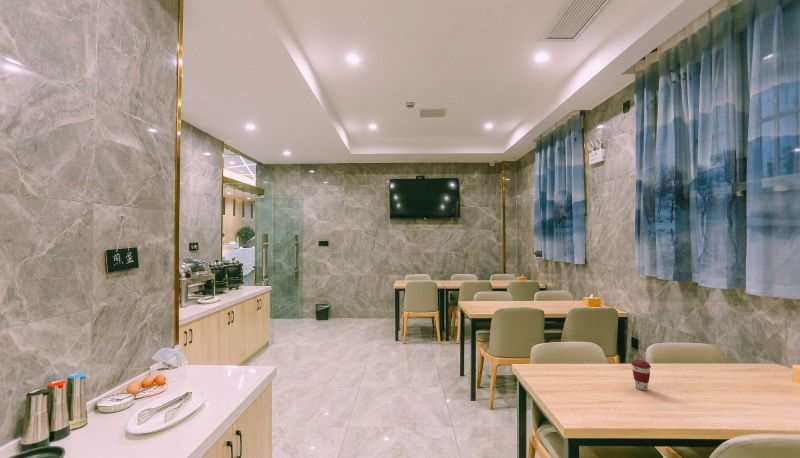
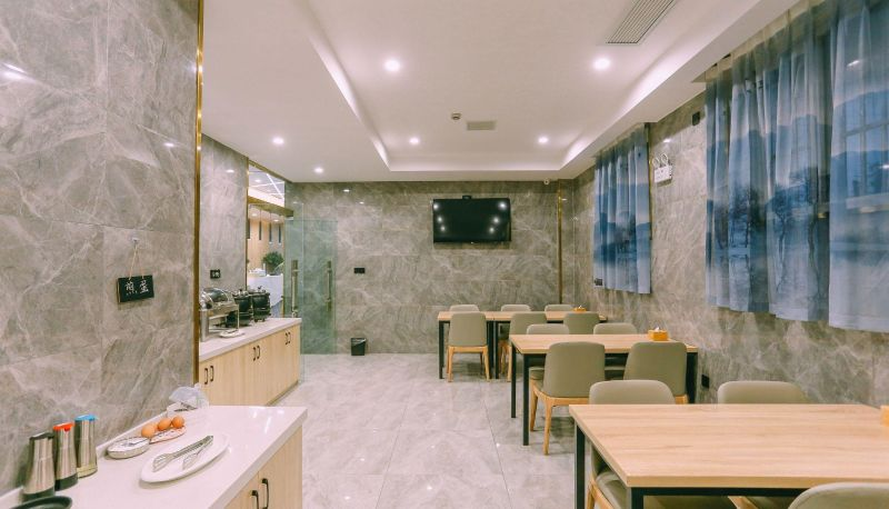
- coffee cup (641, 375)
